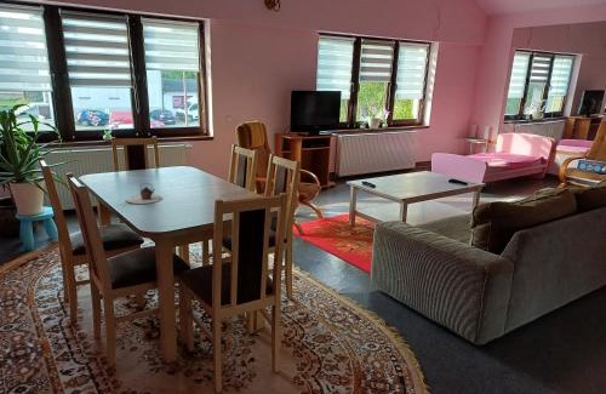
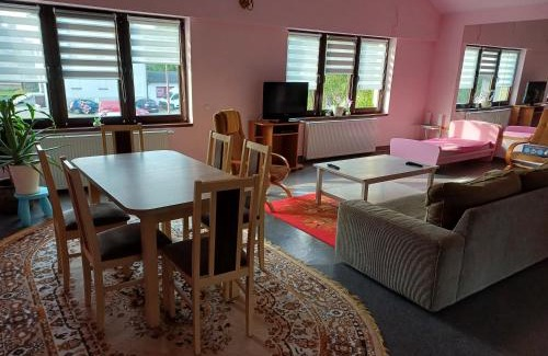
- teapot (144, 190)
